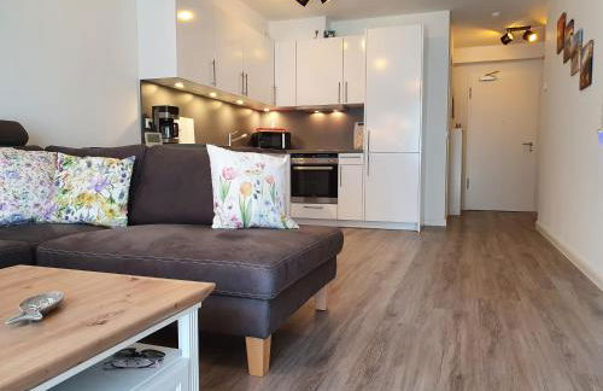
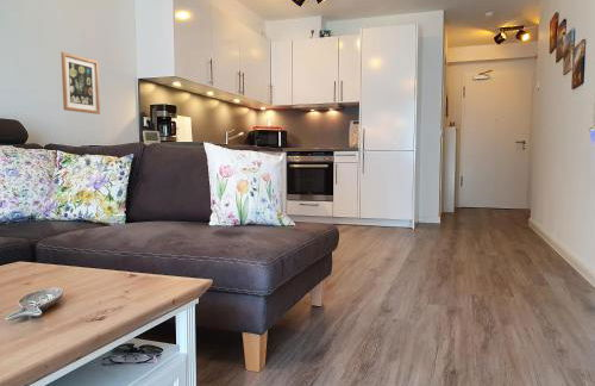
+ wall art (81, 85)
